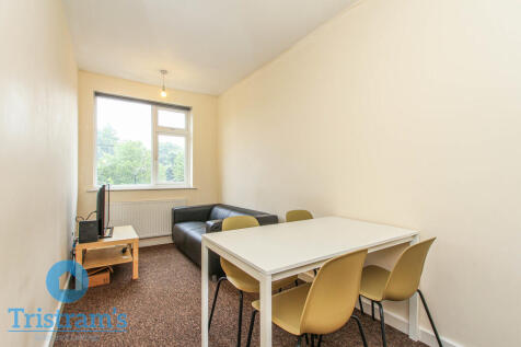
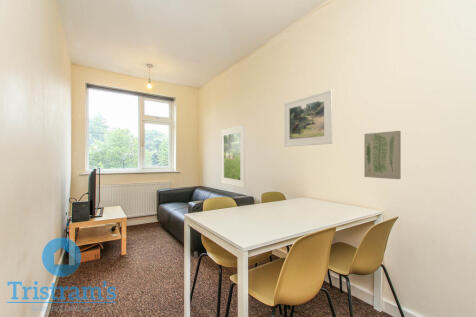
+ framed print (231, 156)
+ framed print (305, 121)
+ wall art (381, 155)
